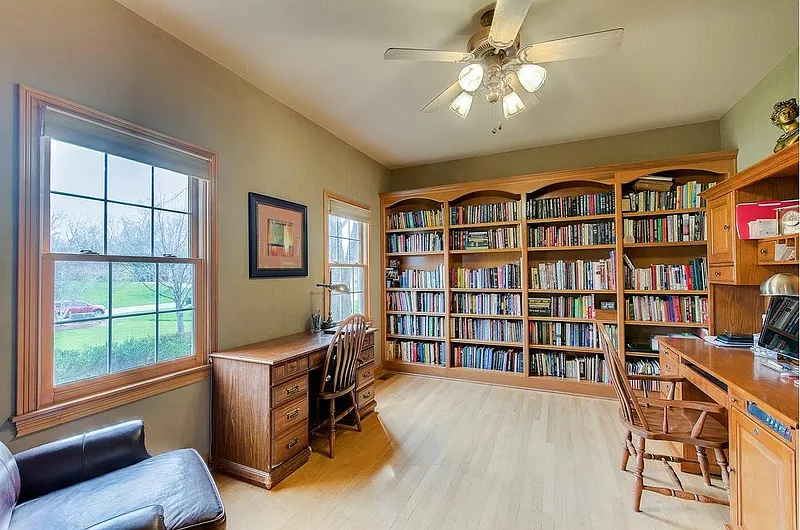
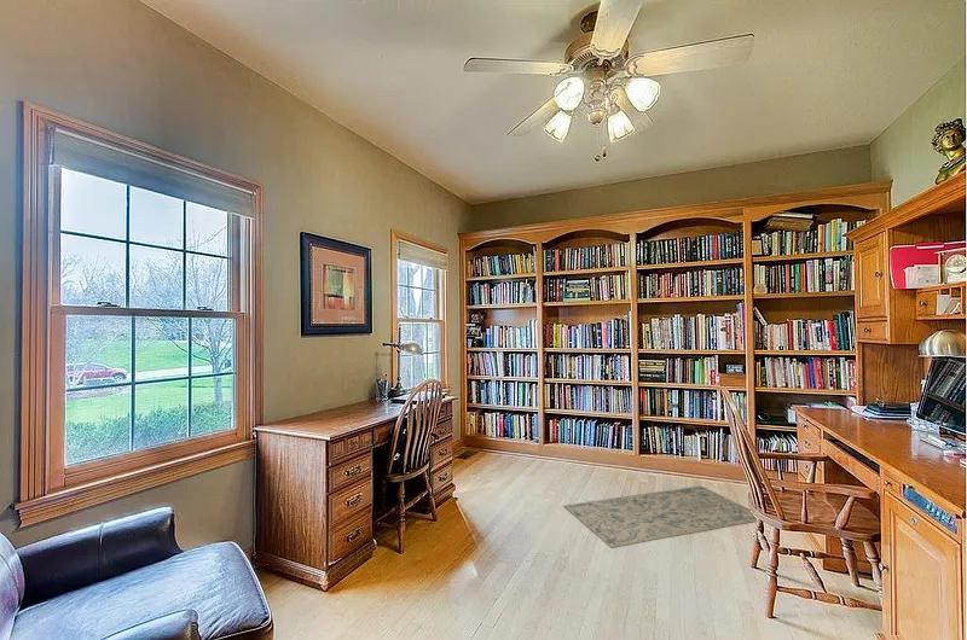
+ rug (662, 511)
